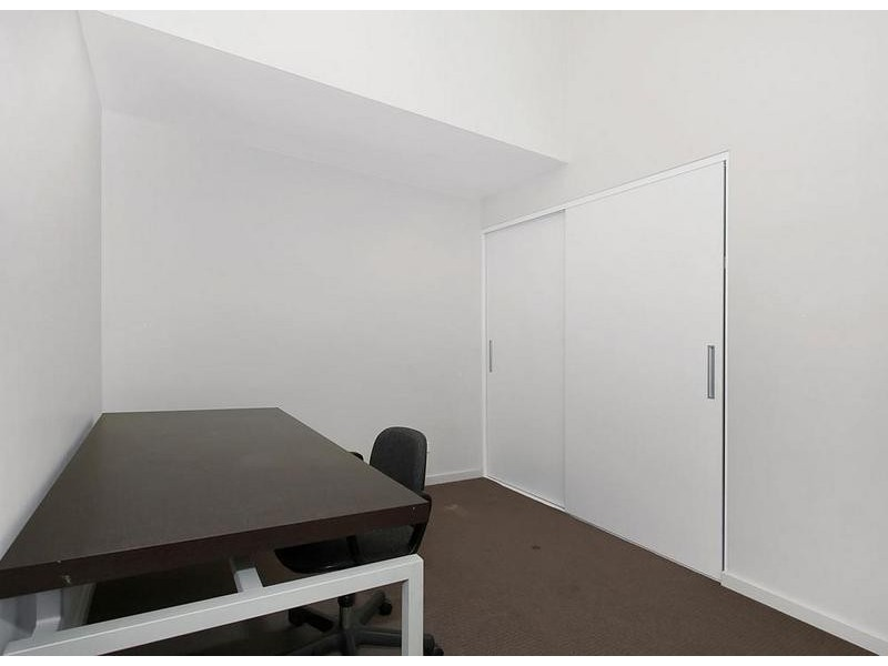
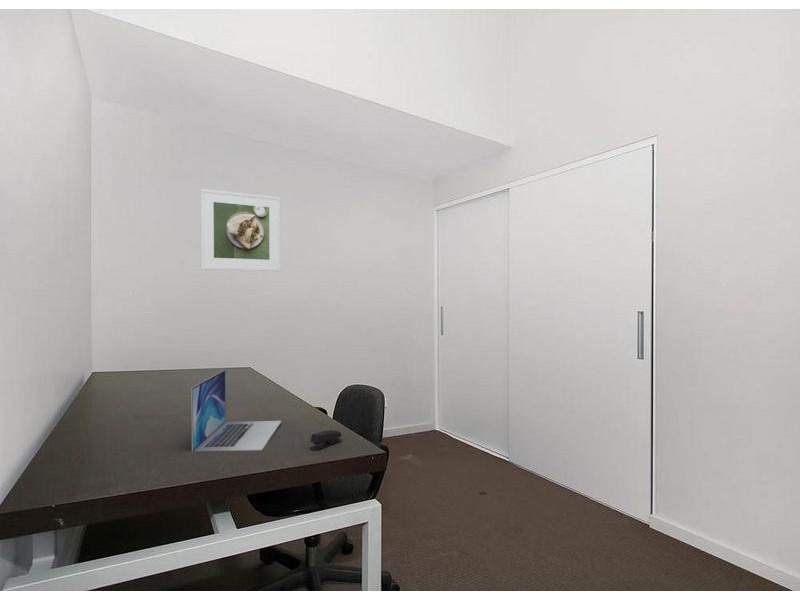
+ laptop (241, 421)
+ stapler (326, 437)
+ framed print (242, 231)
